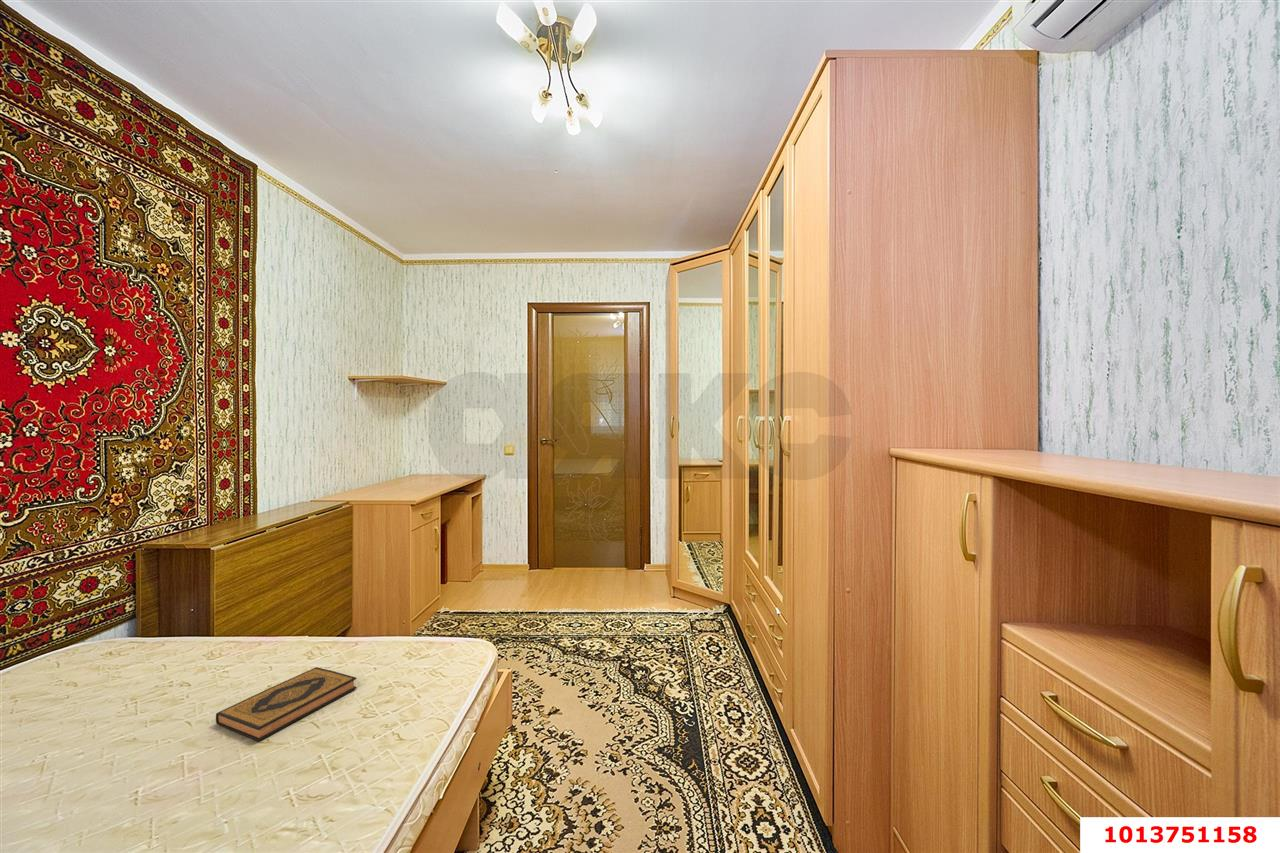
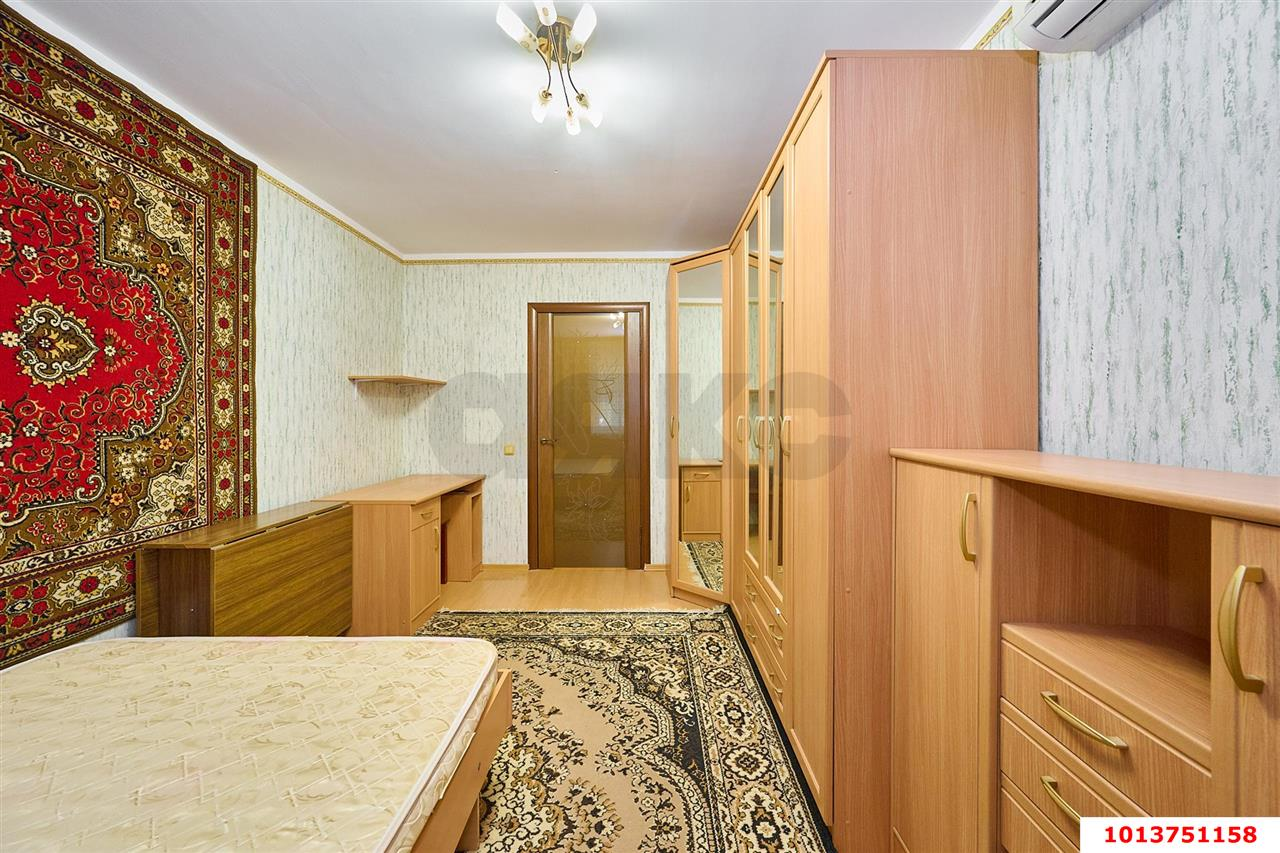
- hardback book (290, 699)
